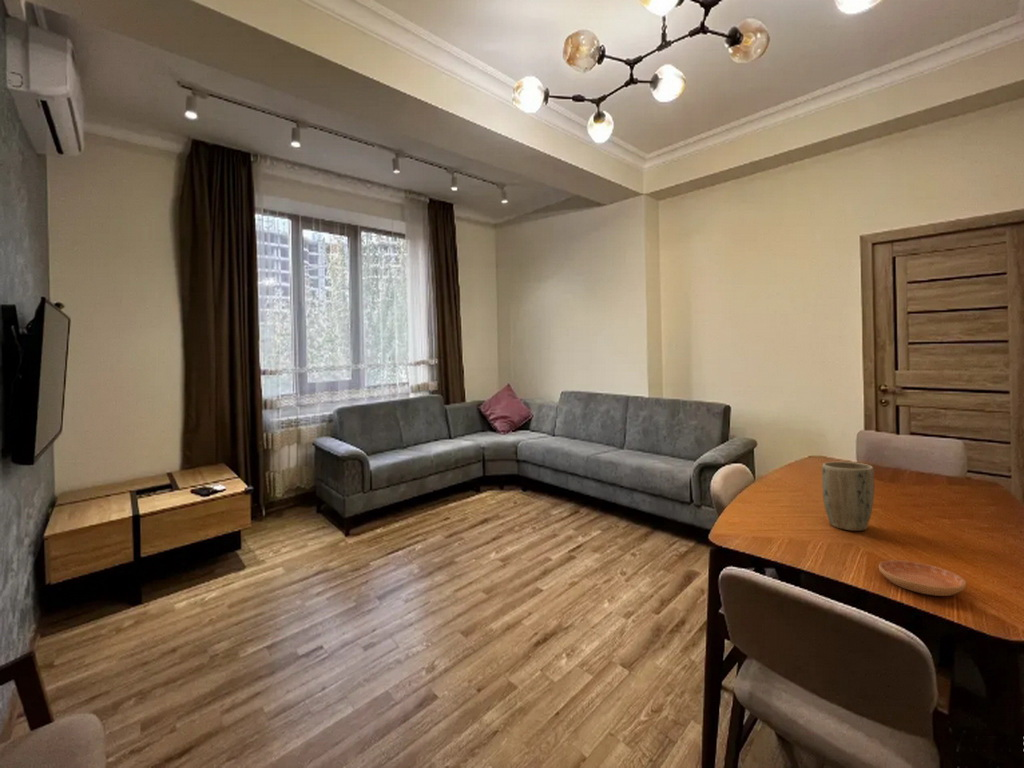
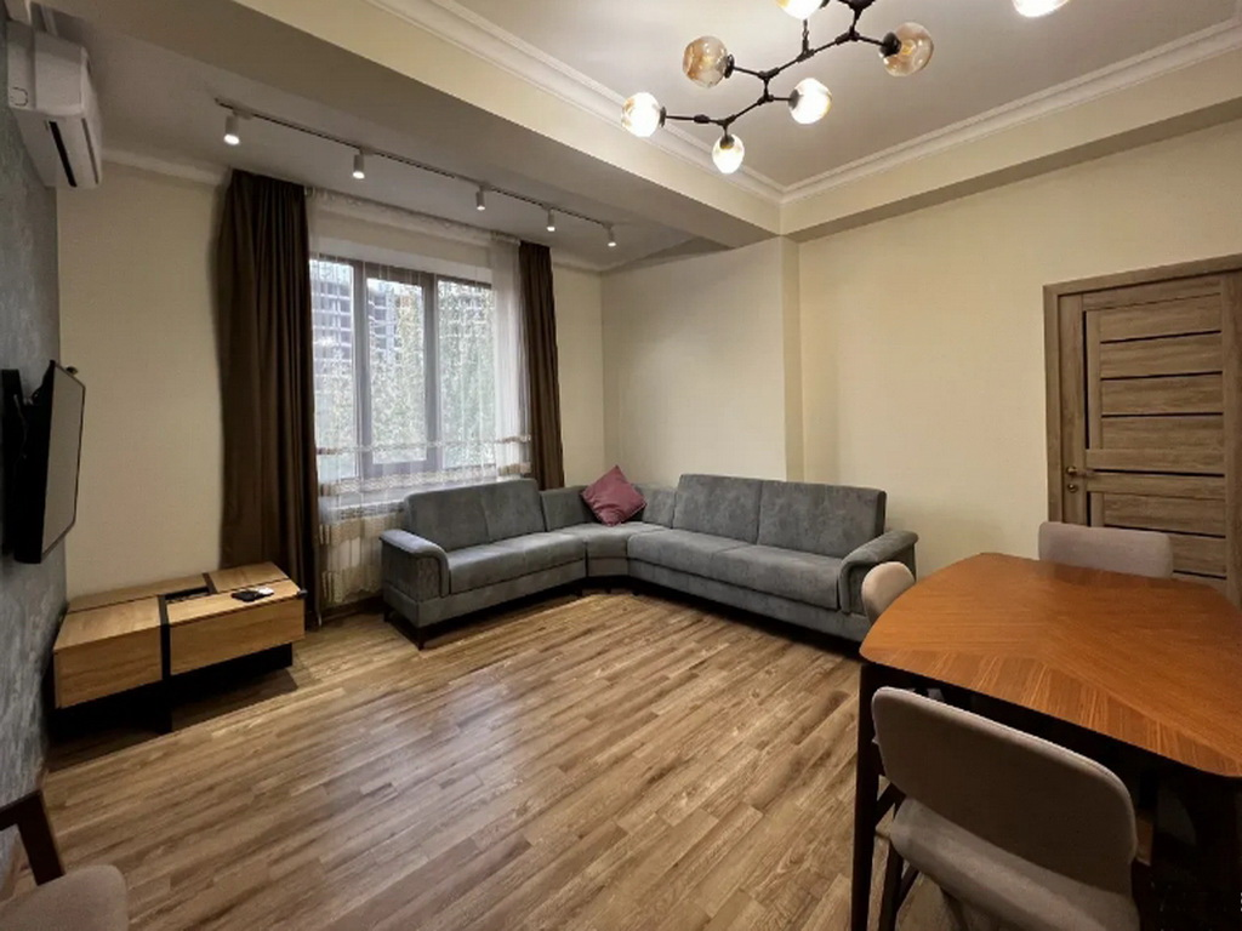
- saucer (920, 578)
- plant pot (847, 495)
